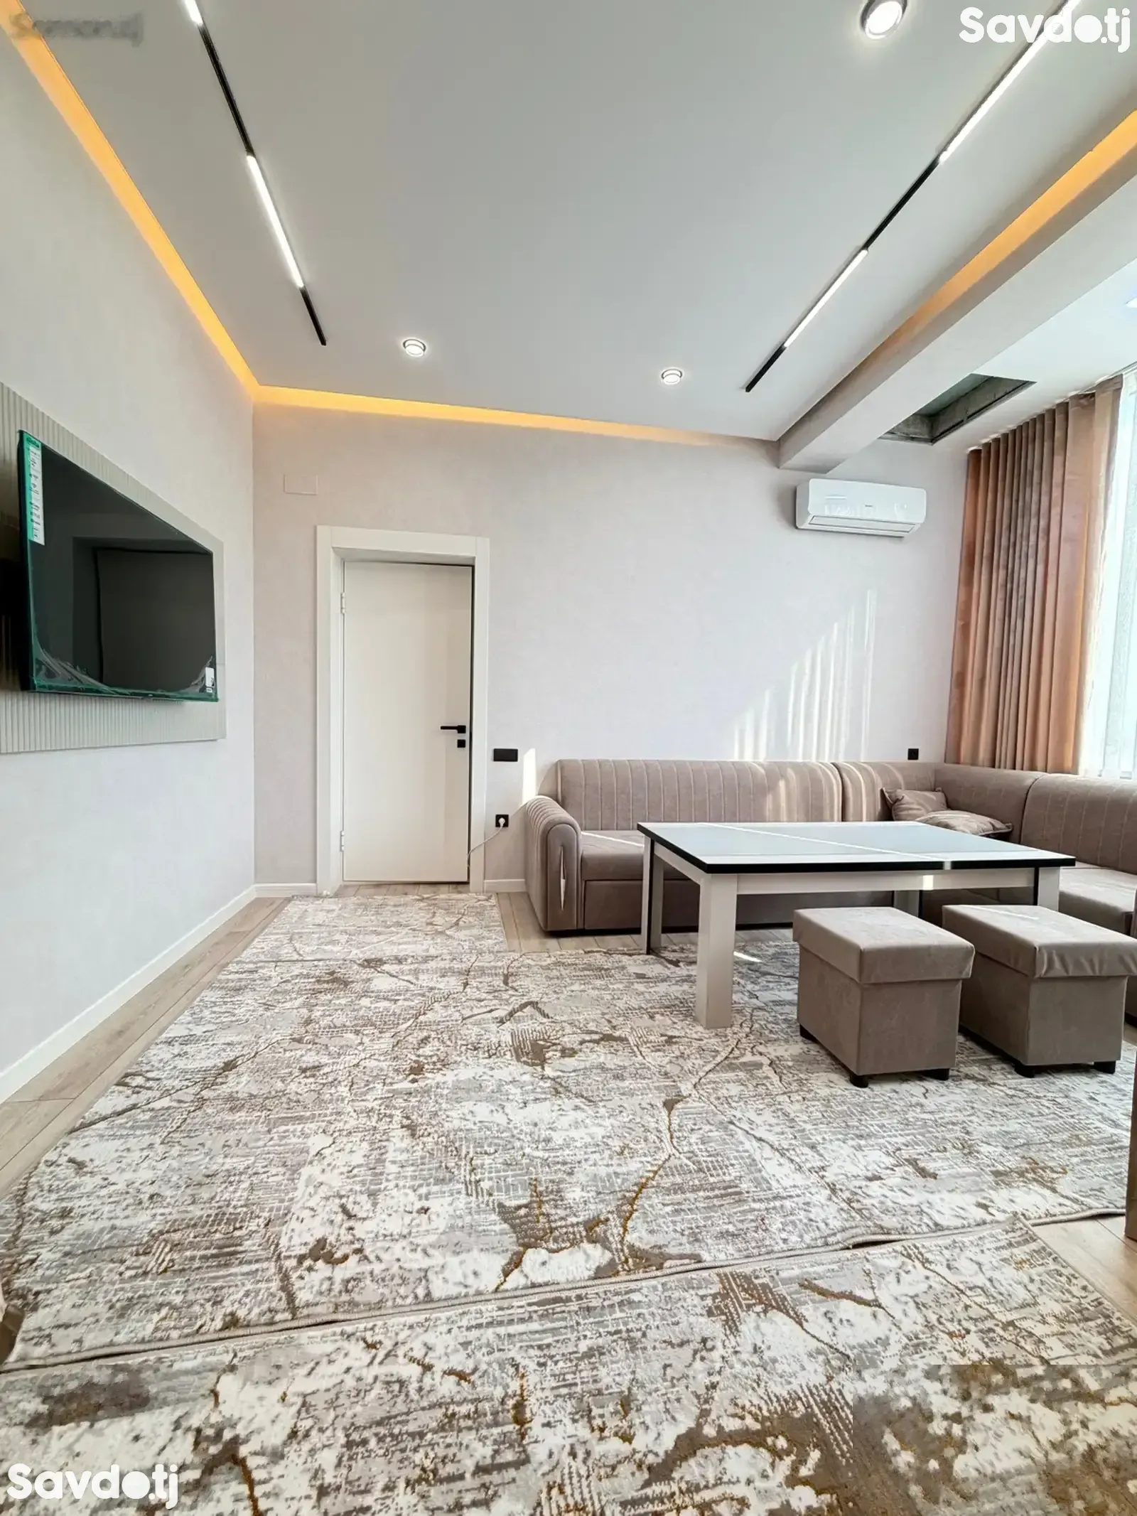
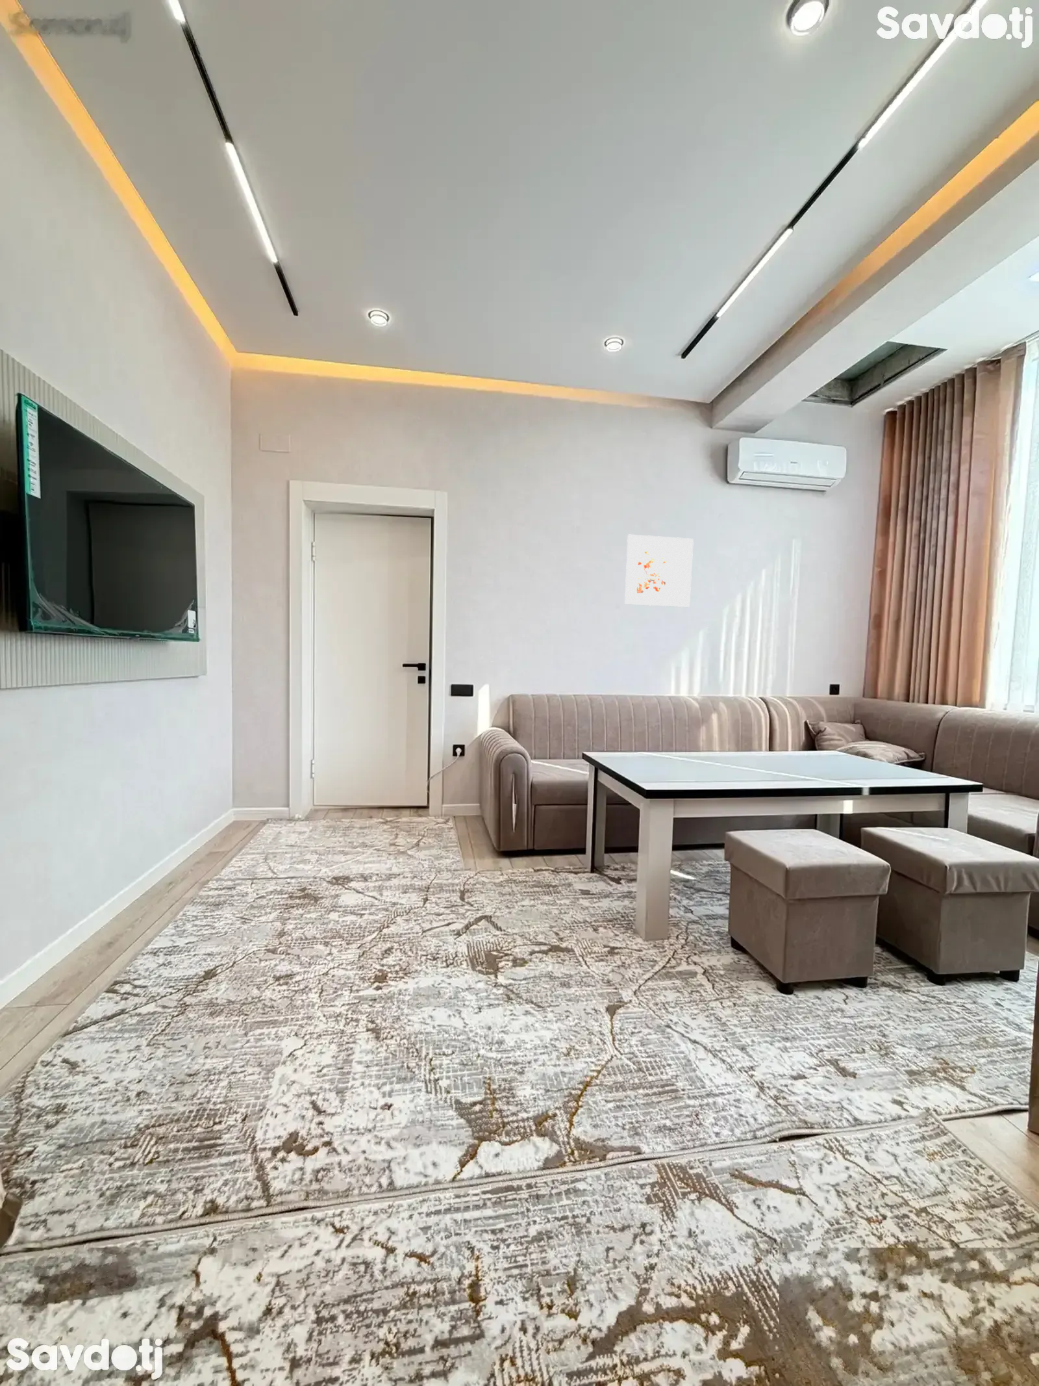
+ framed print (658, 571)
